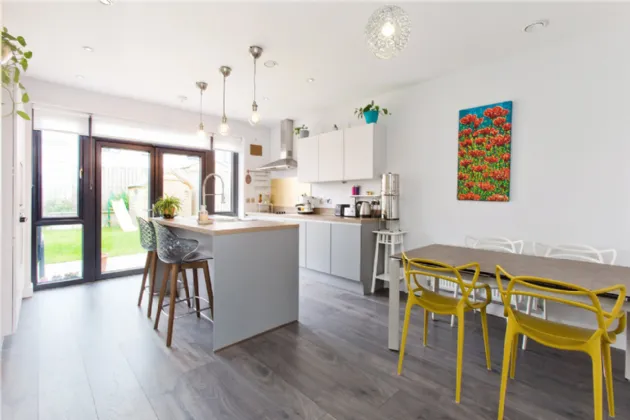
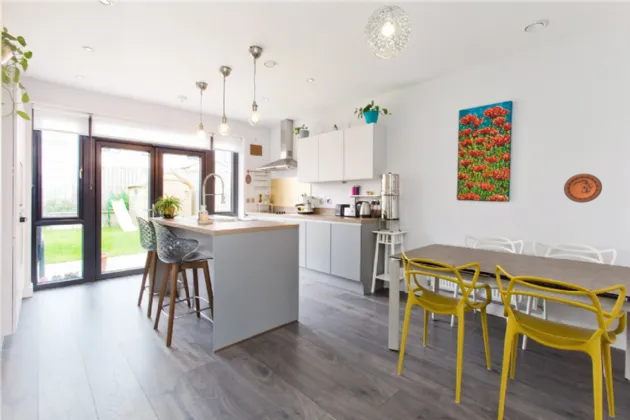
+ decorative plate (582, 188)
